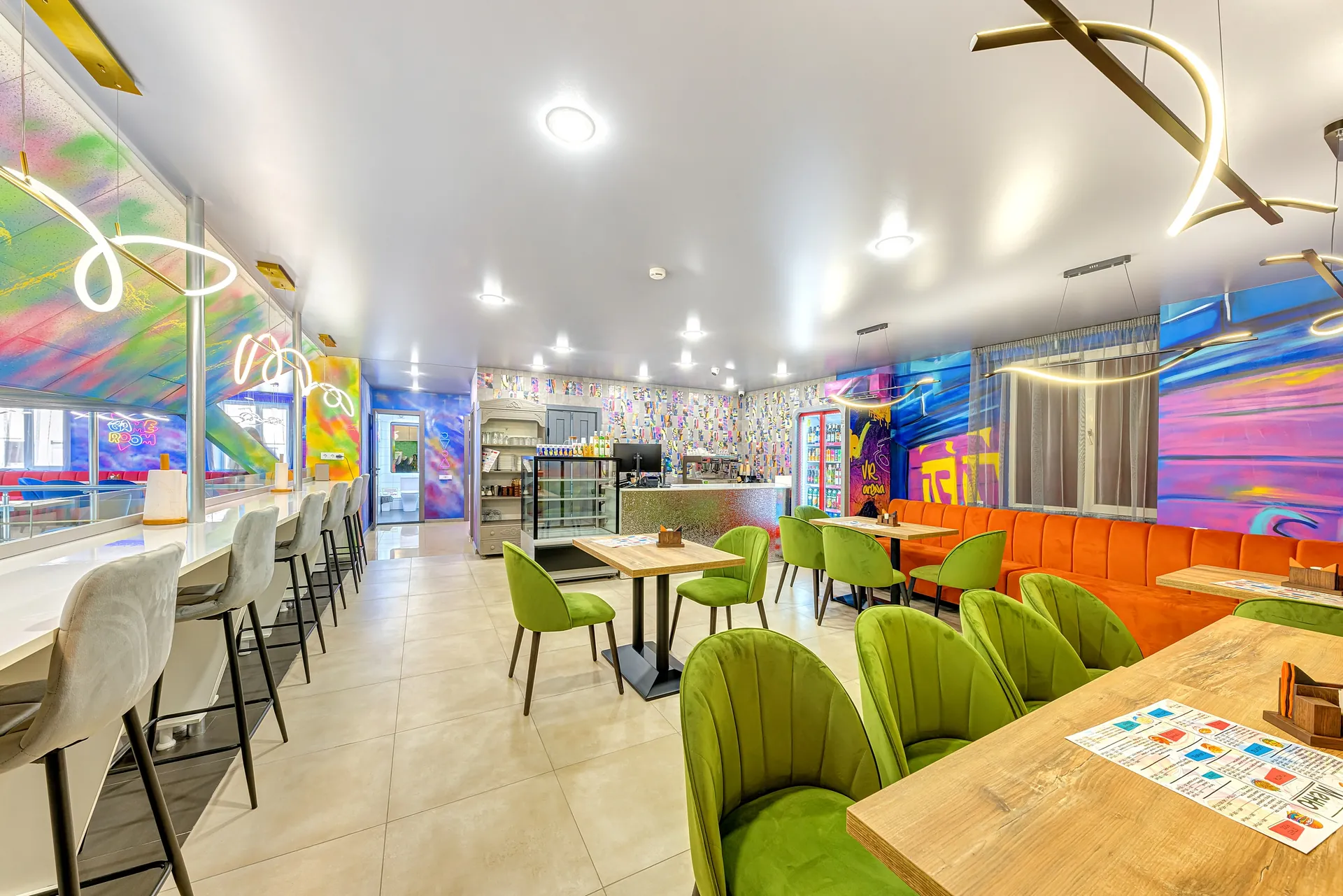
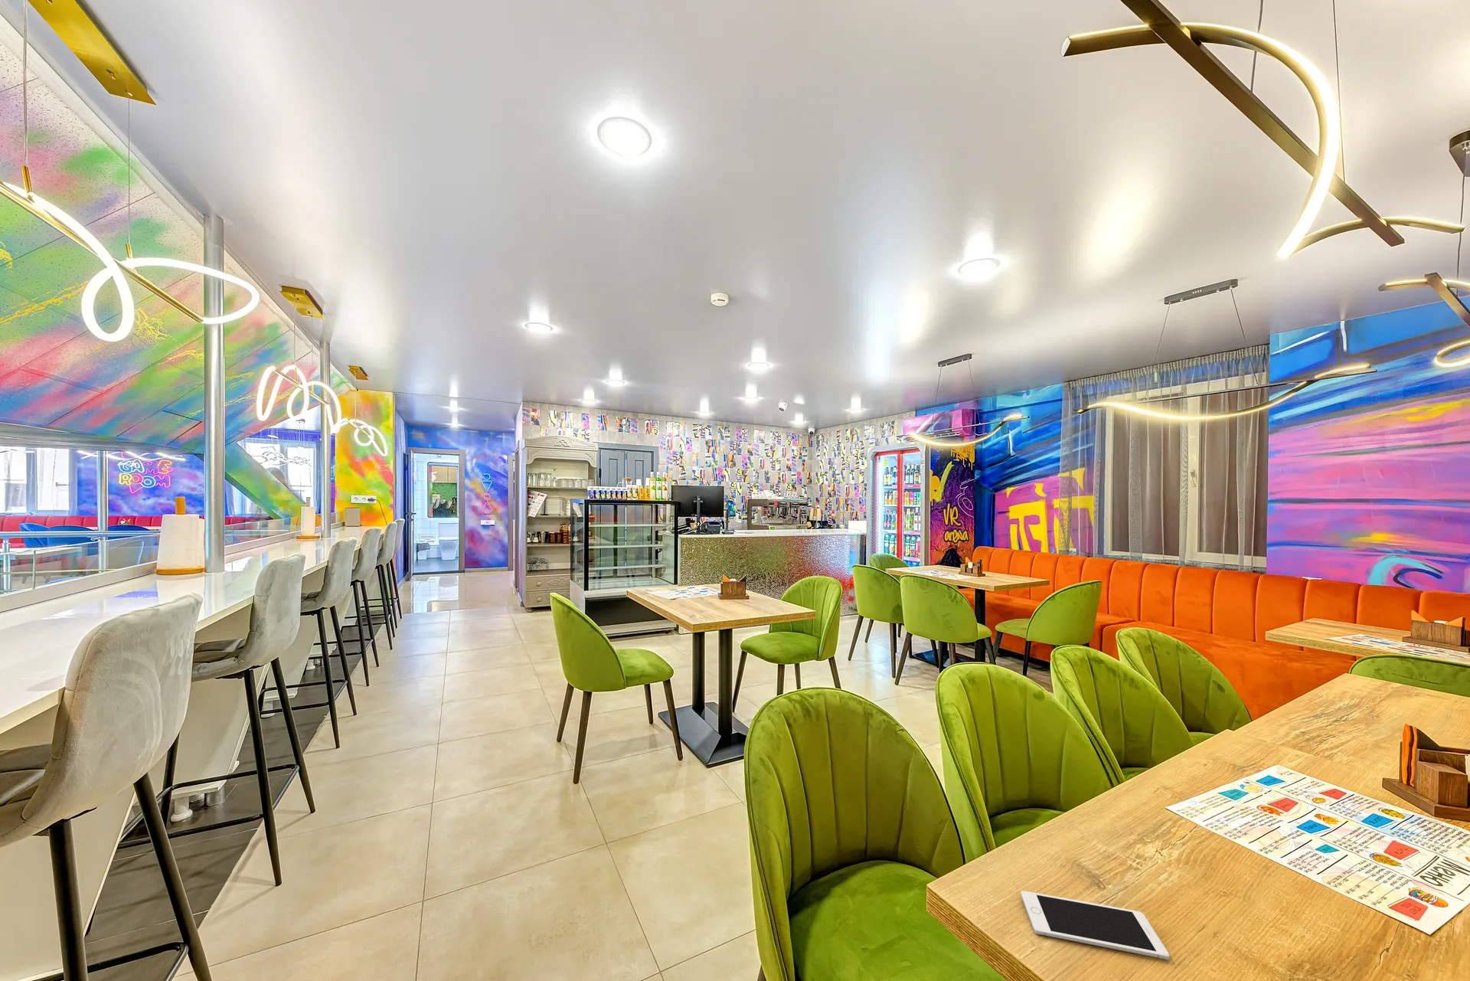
+ cell phone (1089, 923)
